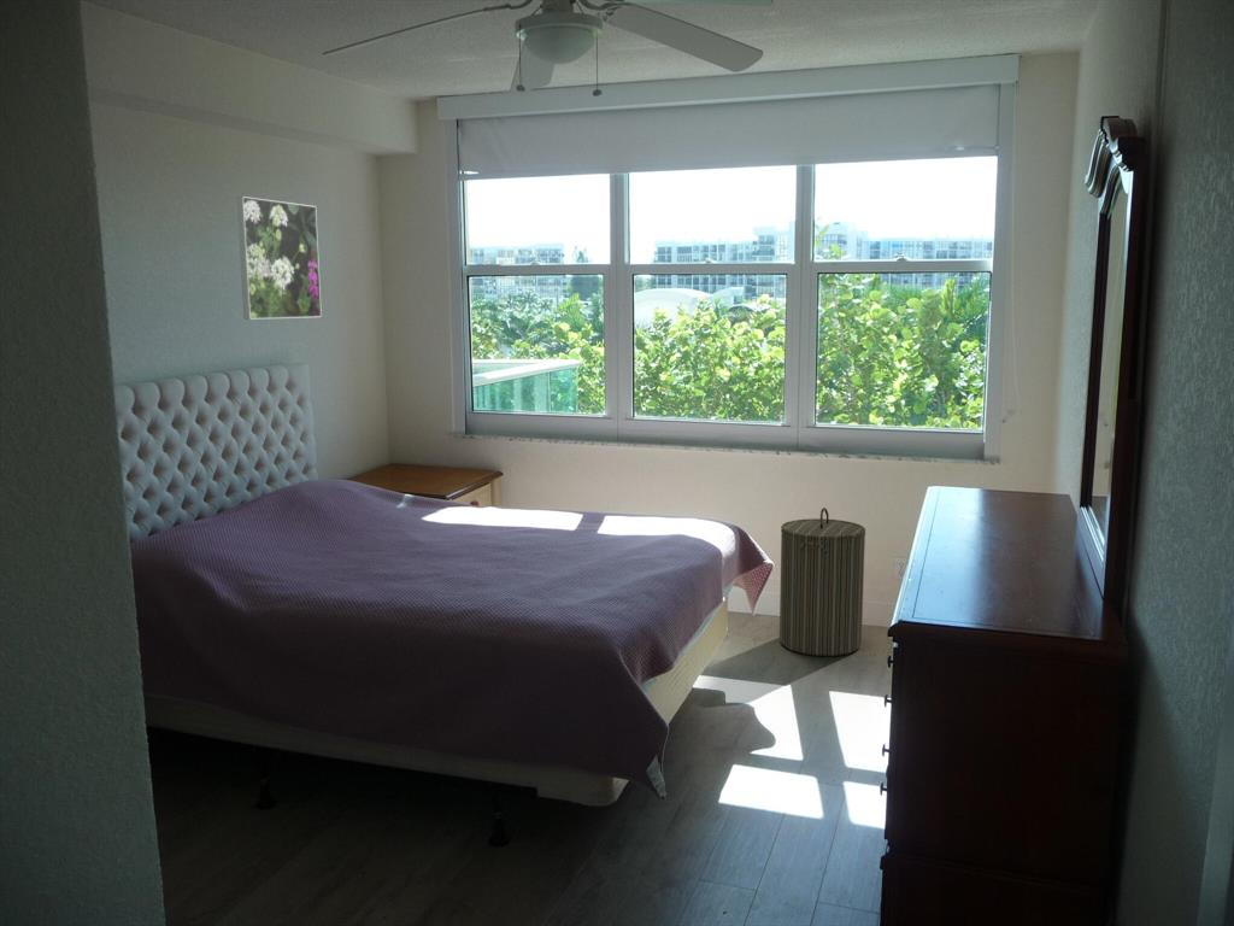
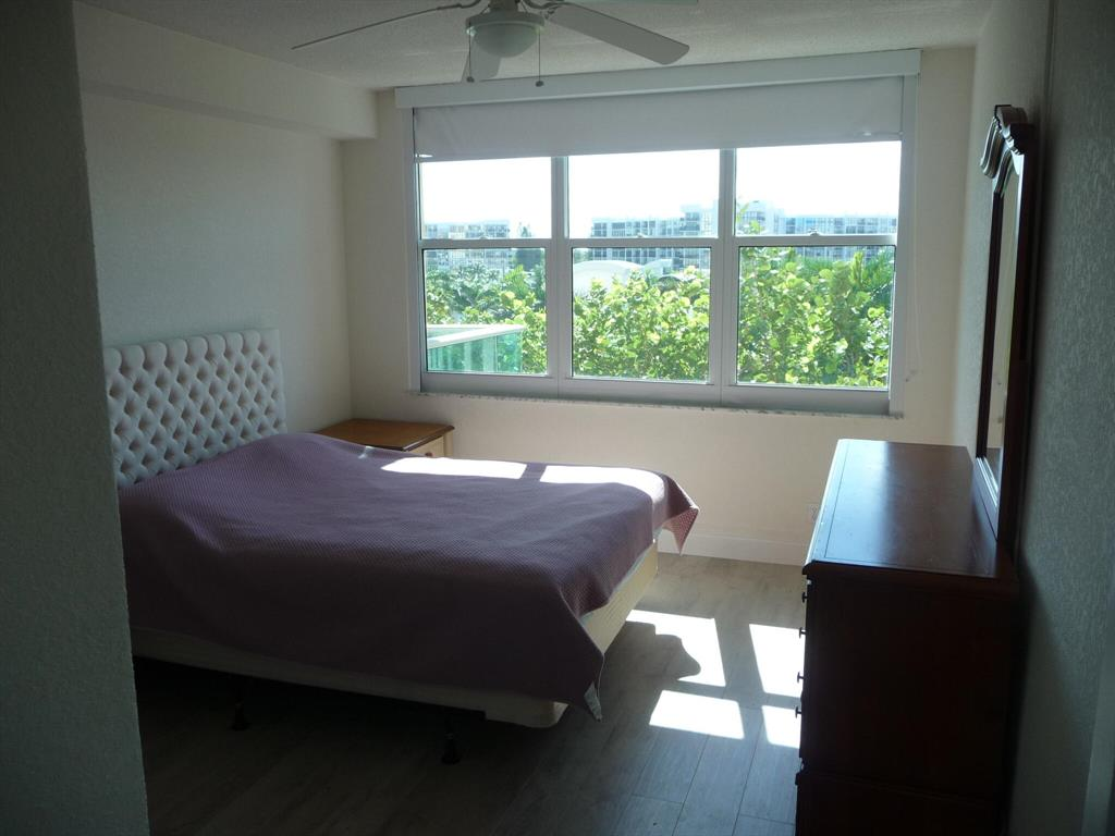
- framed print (281, 260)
- laundry hamper (821, 576)
